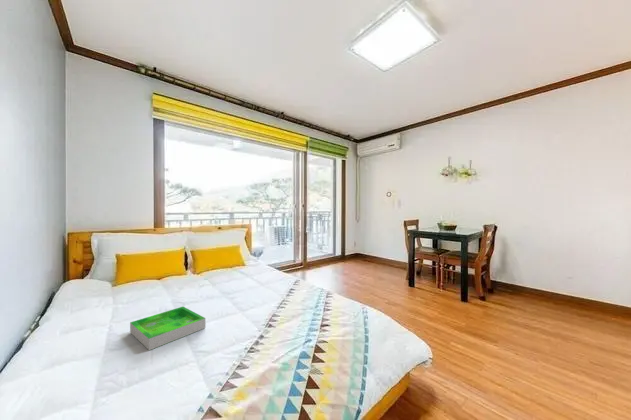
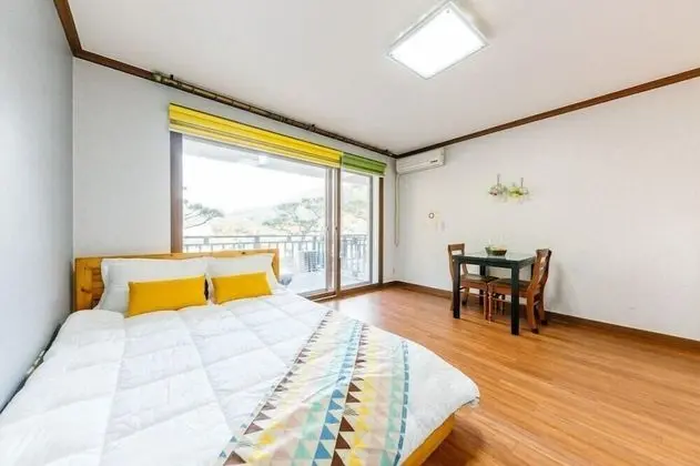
- tray (168, 325)
